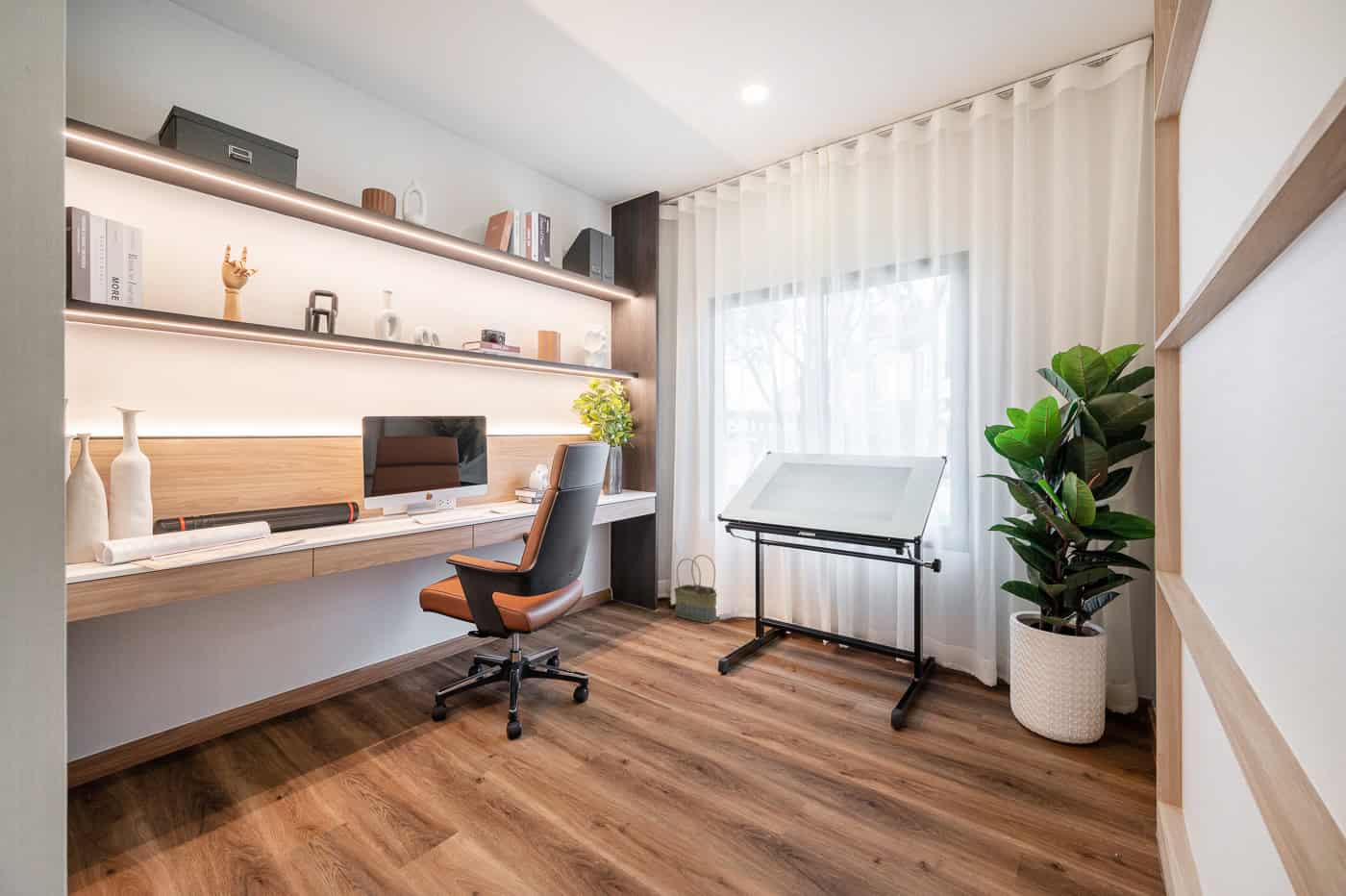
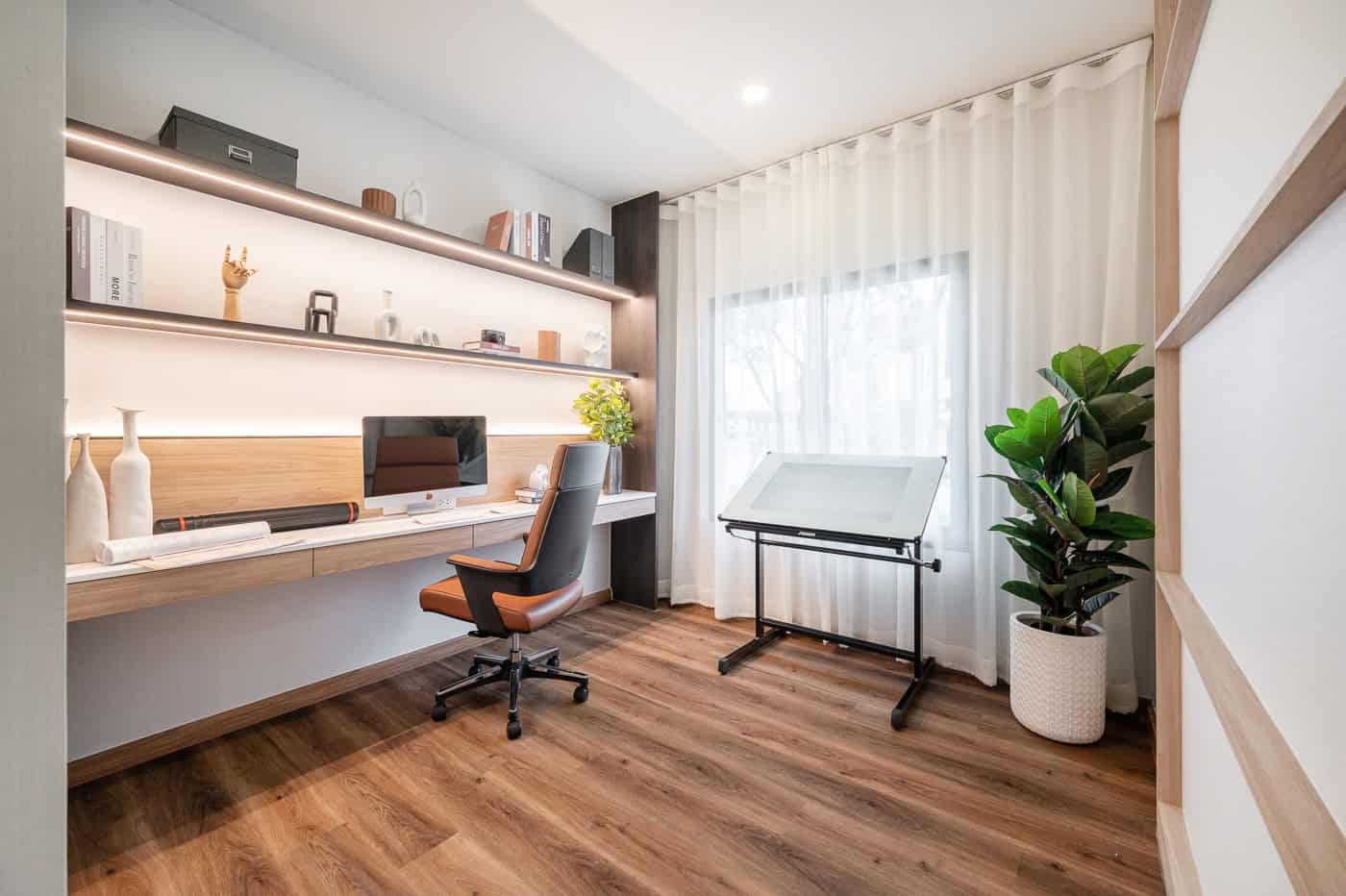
- basket (696, 586)
